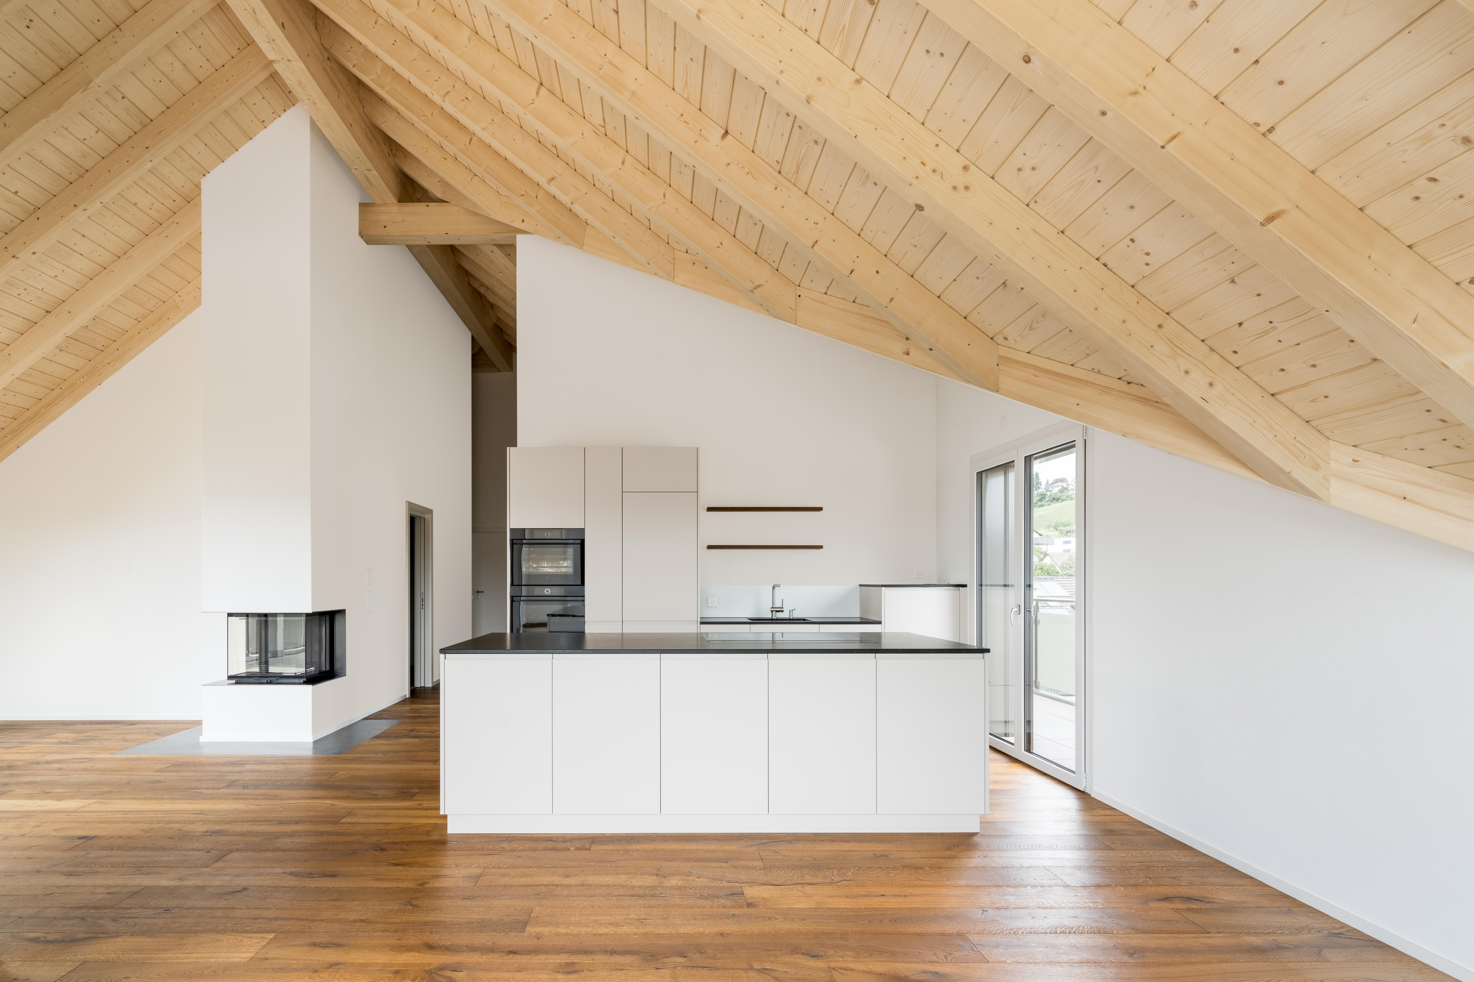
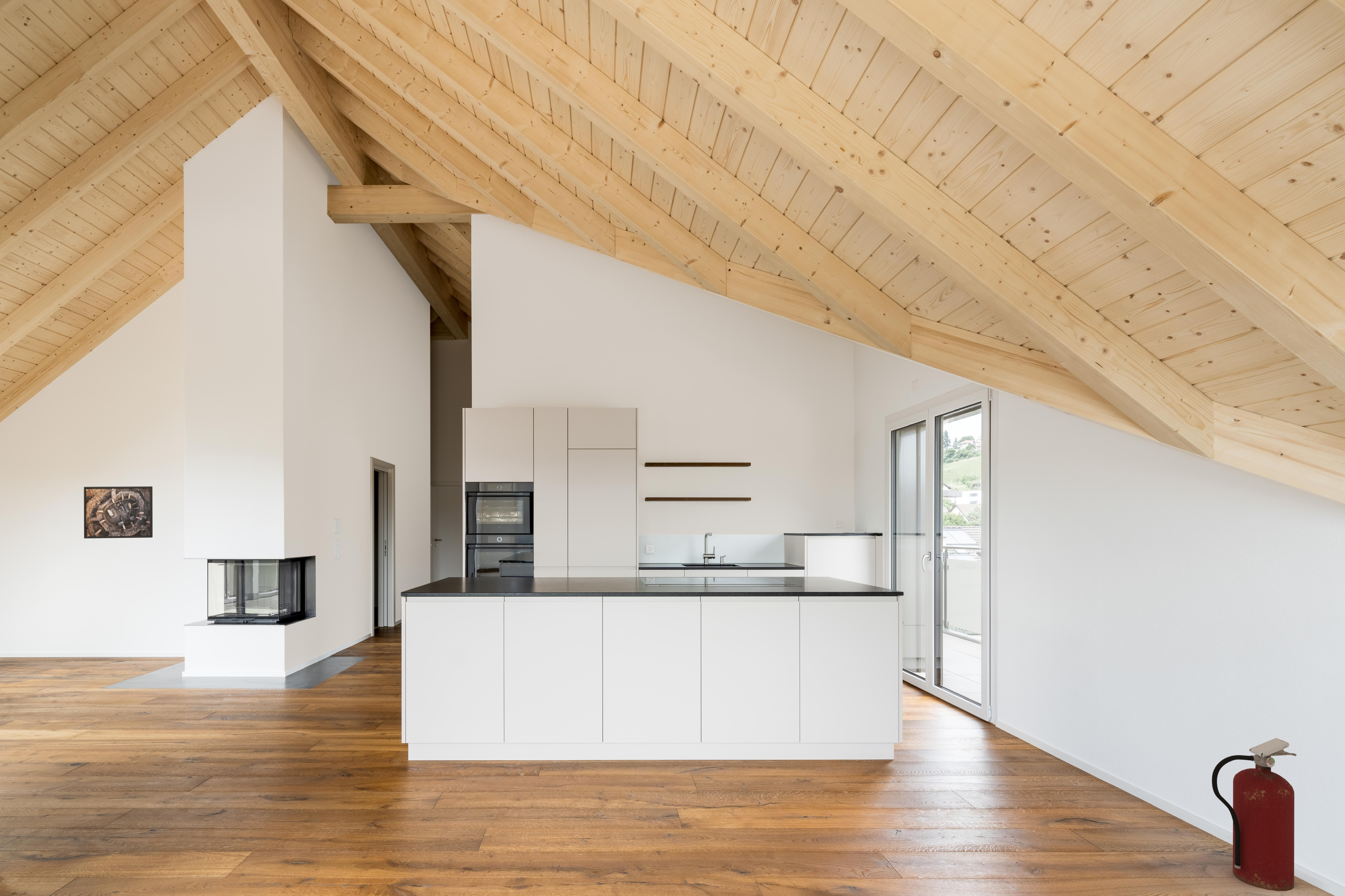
+ fire extinguisher (1253, 810)
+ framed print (118, 512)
